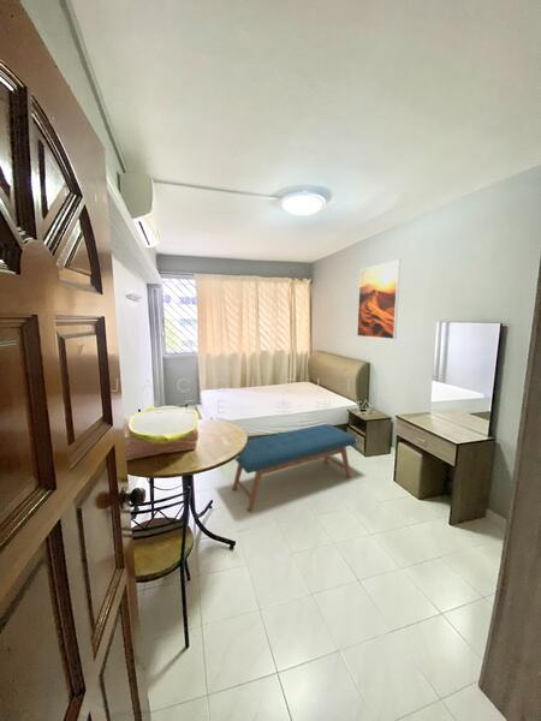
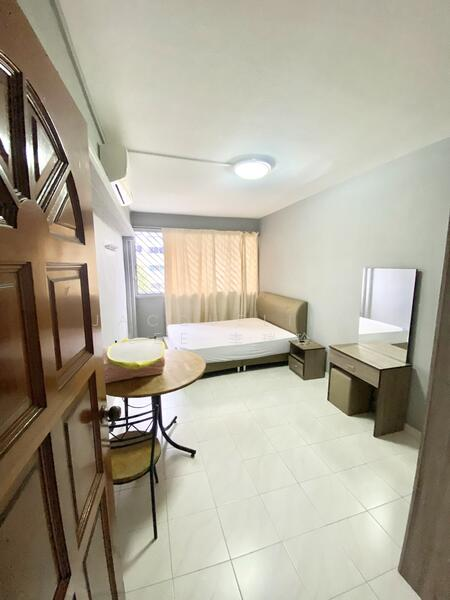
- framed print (376, 302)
- bench (293, 460)
